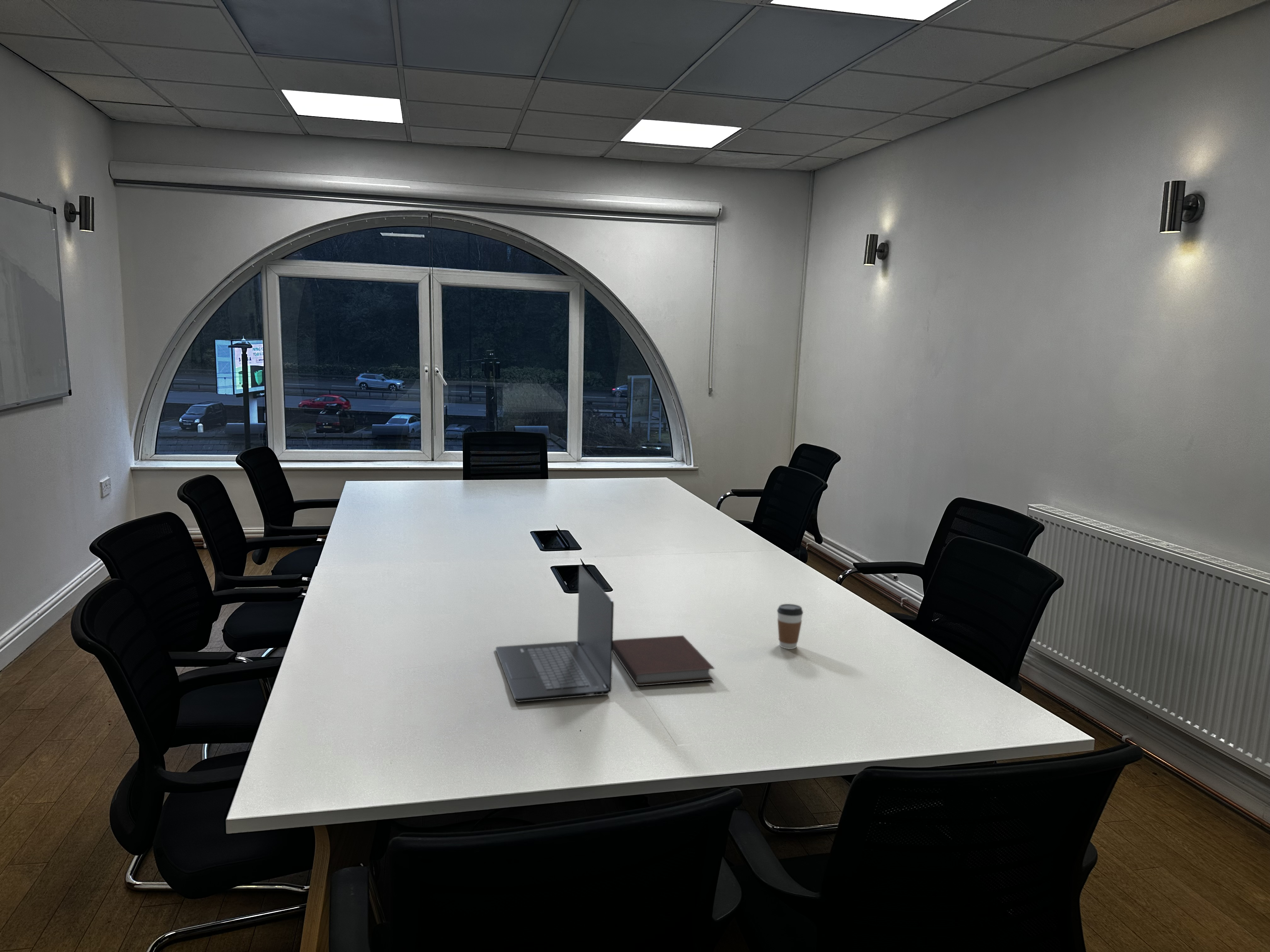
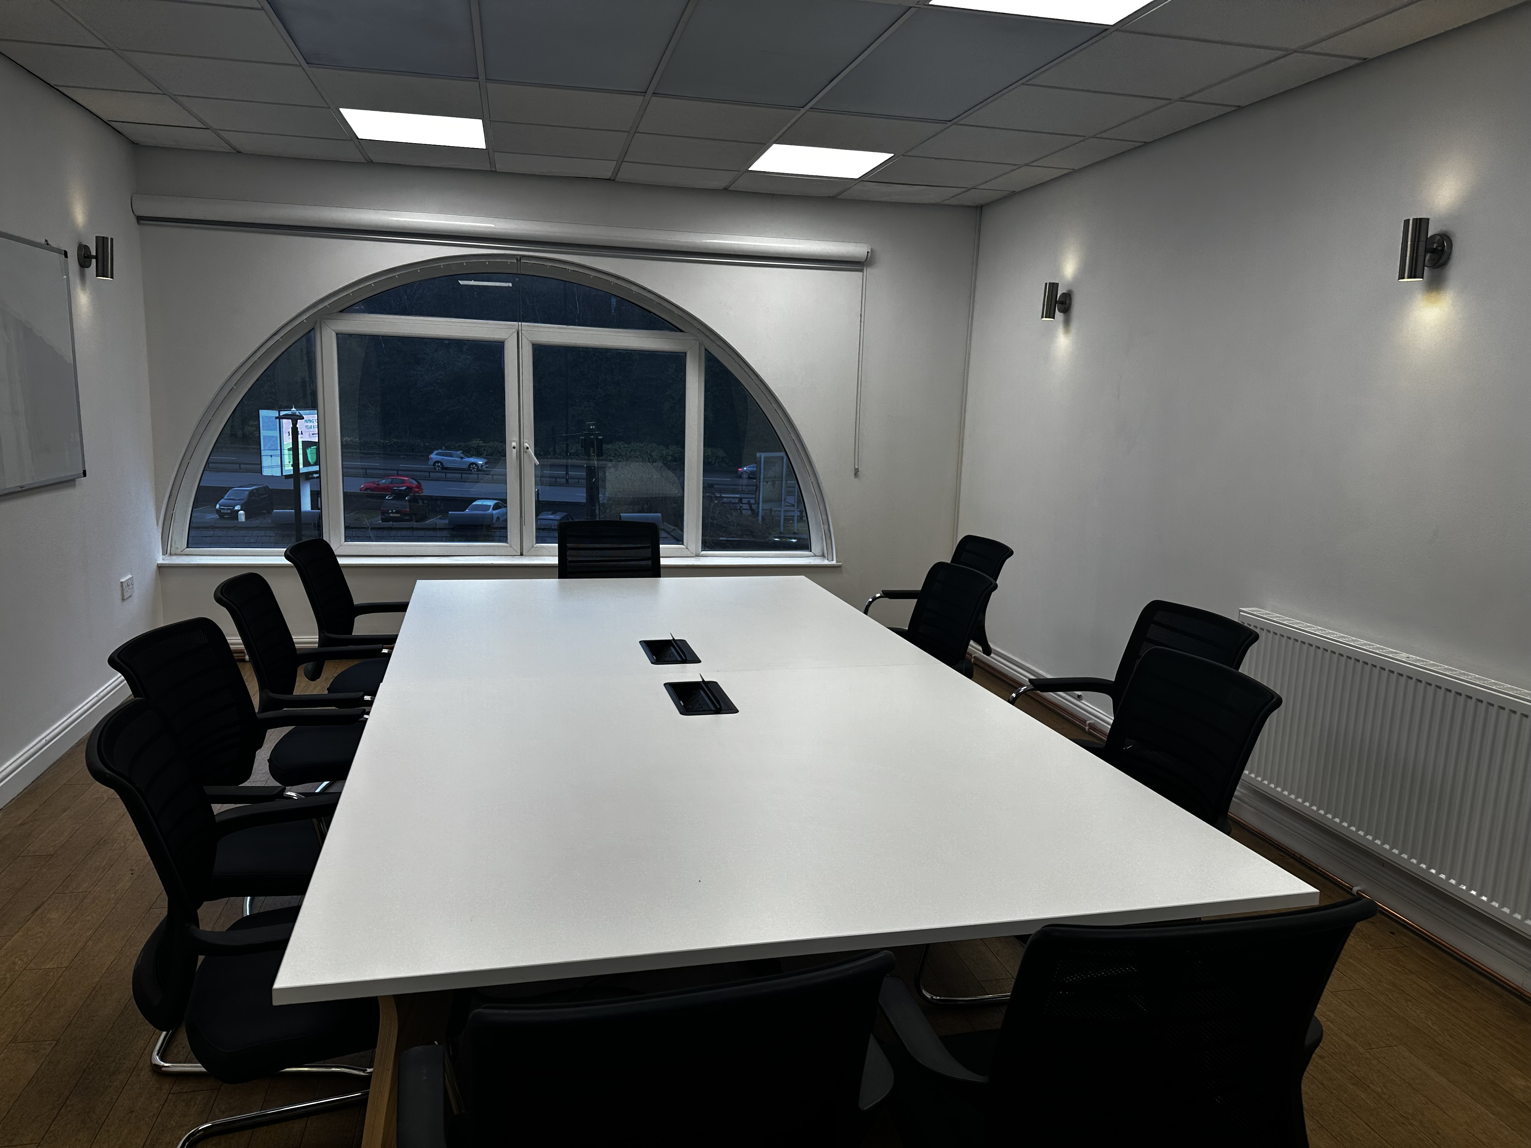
- laptop (552, 643)
- notebook (661, 659)
- coffee cup (789, 626)
